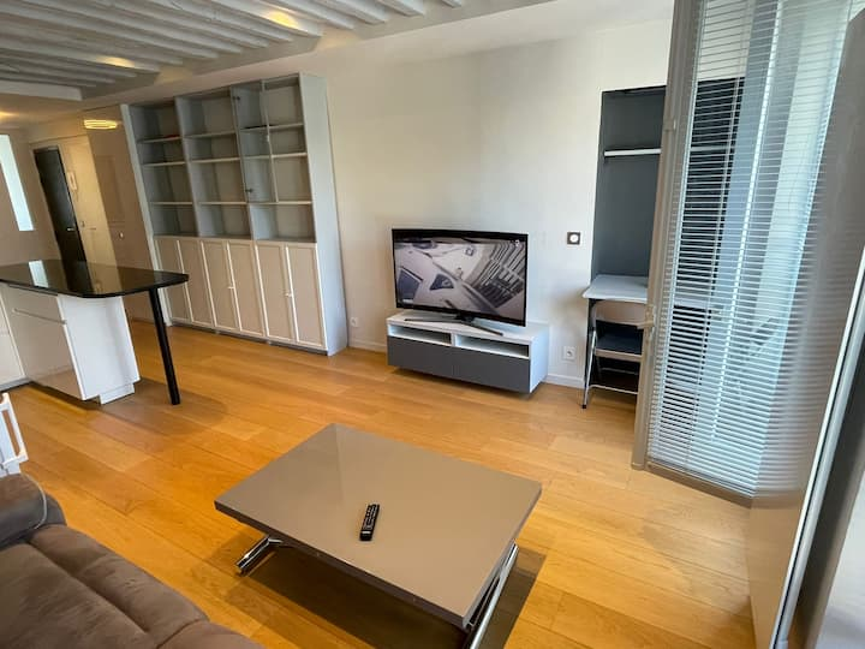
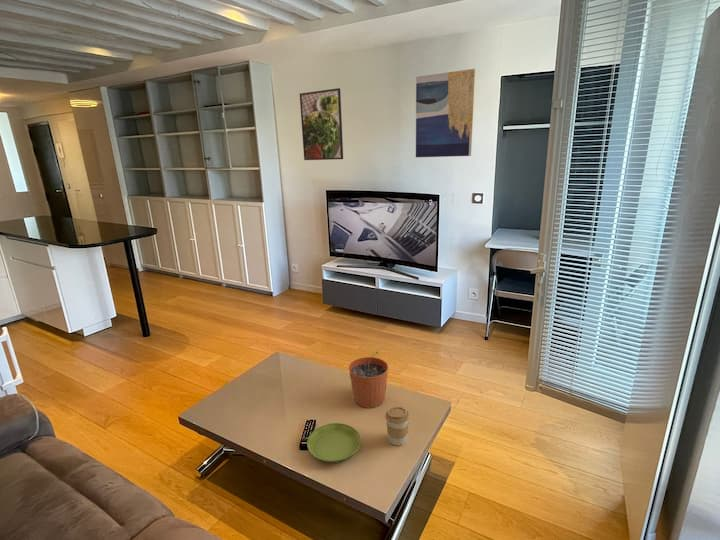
+ coffee cup (397, 425)
+ wall art (443, 116)
+ plant pot (368, 374)
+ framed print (321, 126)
+ saucer (334, 443)
